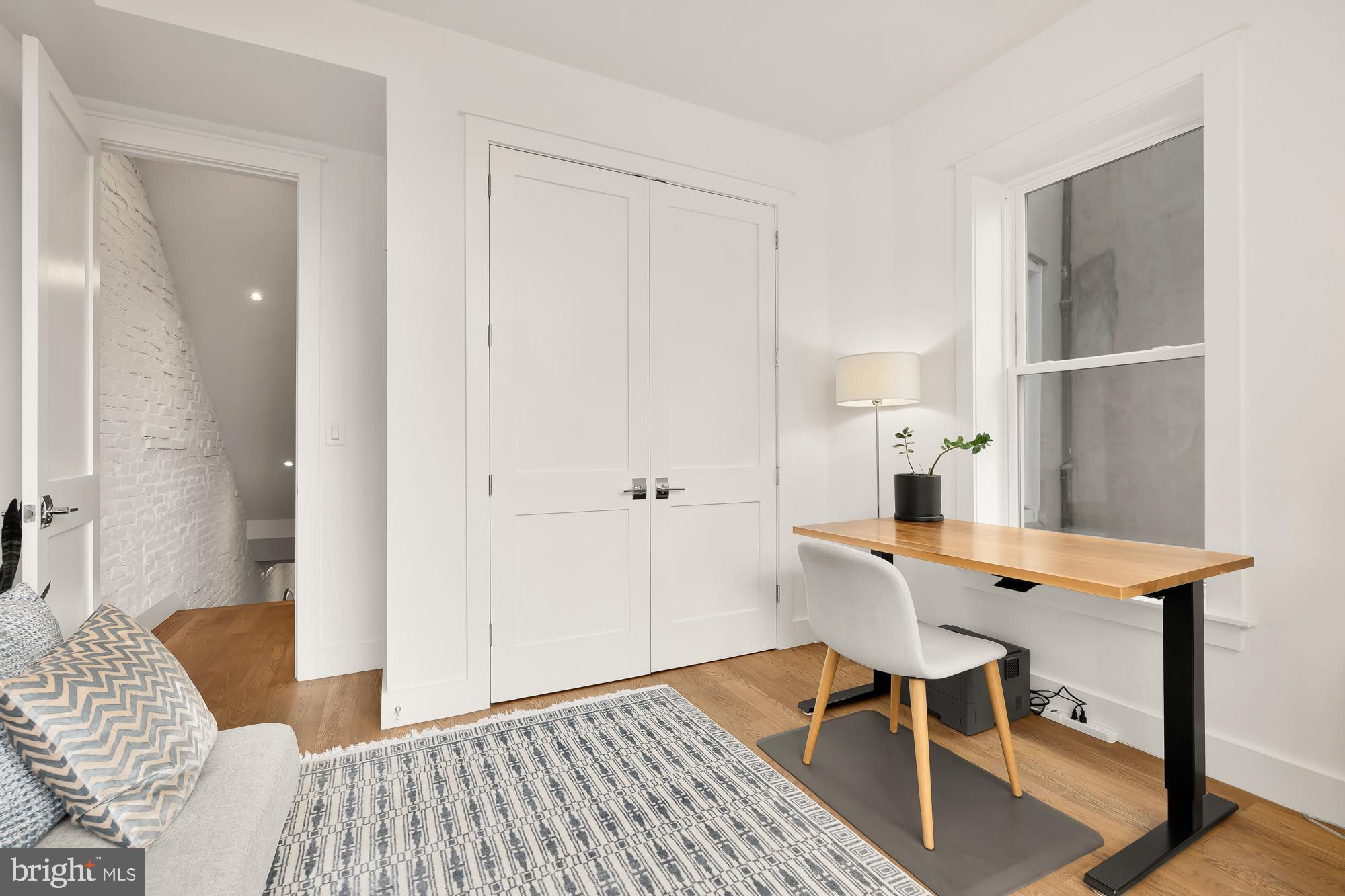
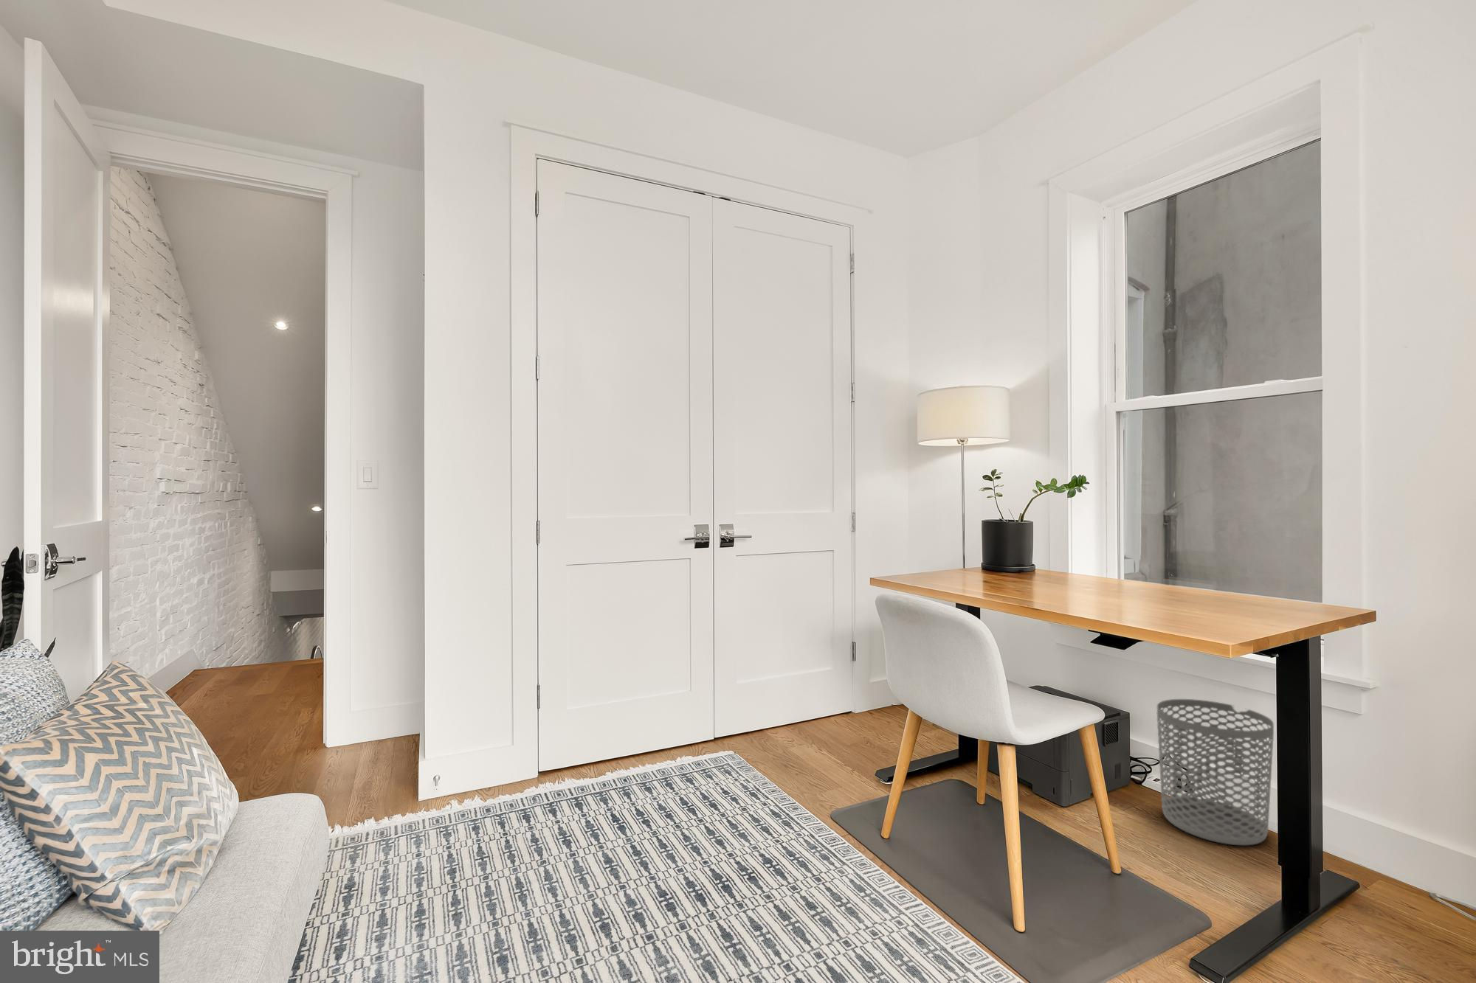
+ waste bin (1213, 769)
